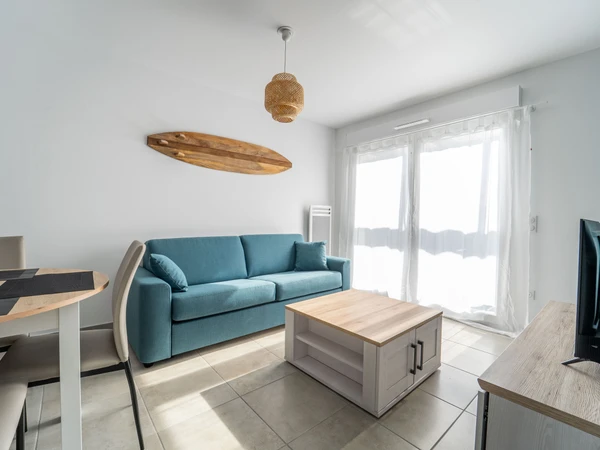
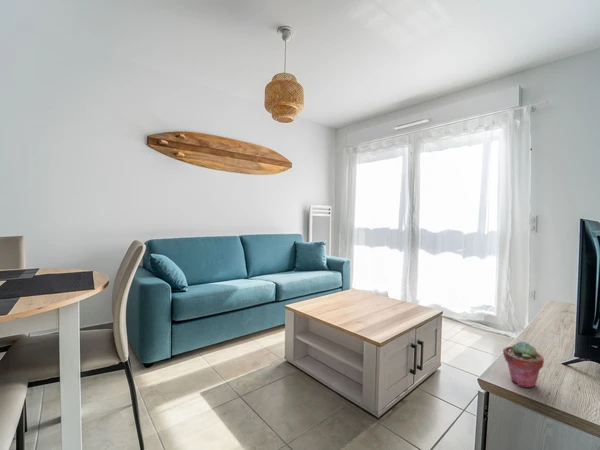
+ potted succulent (522, 361)
